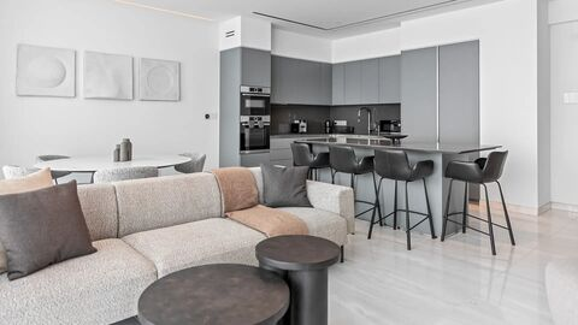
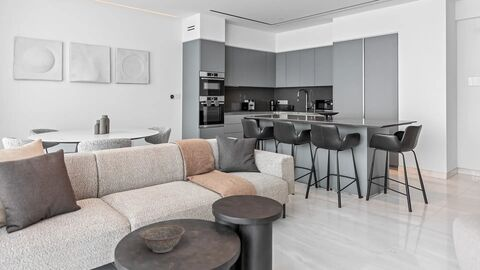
+ decorative bowl (162, 240)
